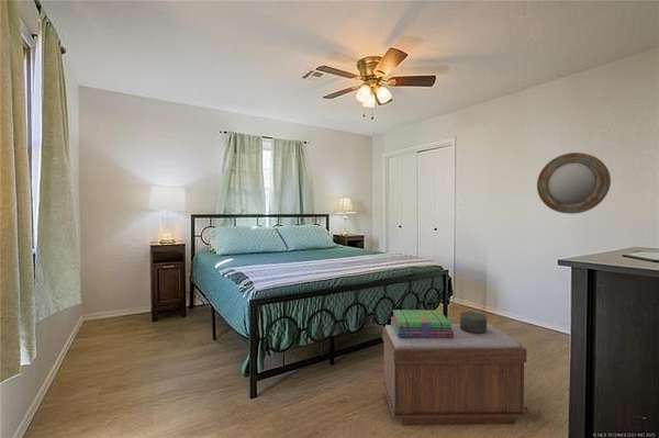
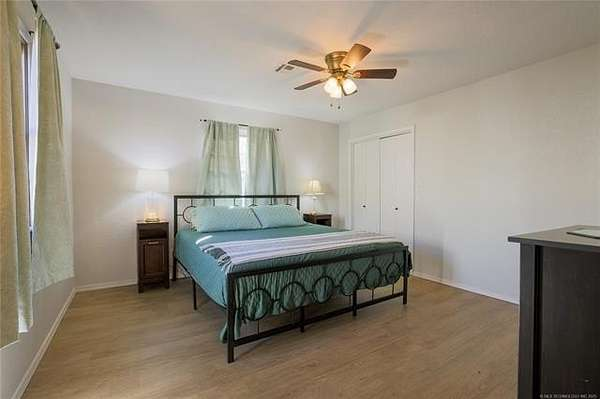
- bench (447, 369)
- stack of books (420, 322)
- decorative box (472, 322)
- home mirror (570, 183)
